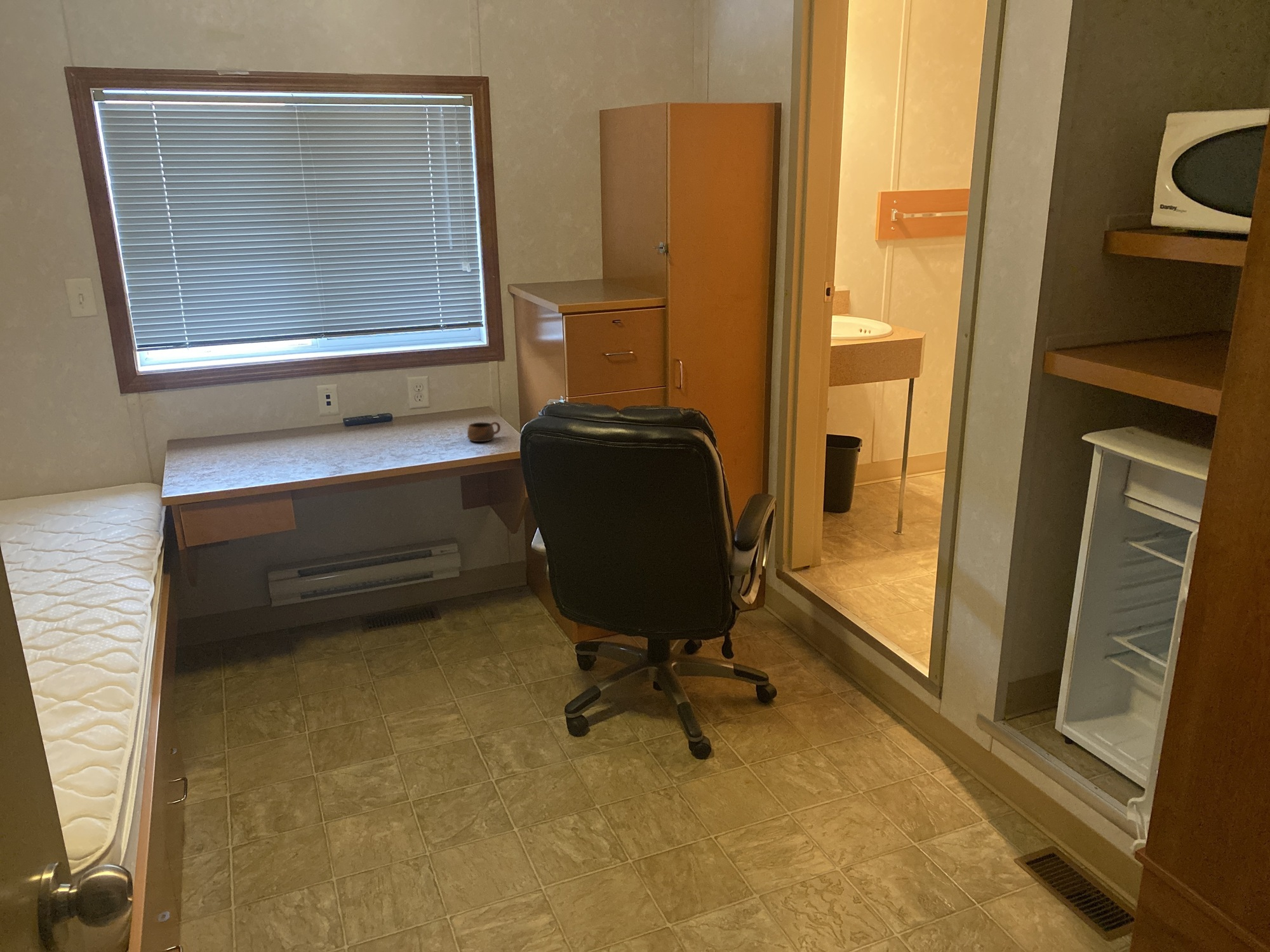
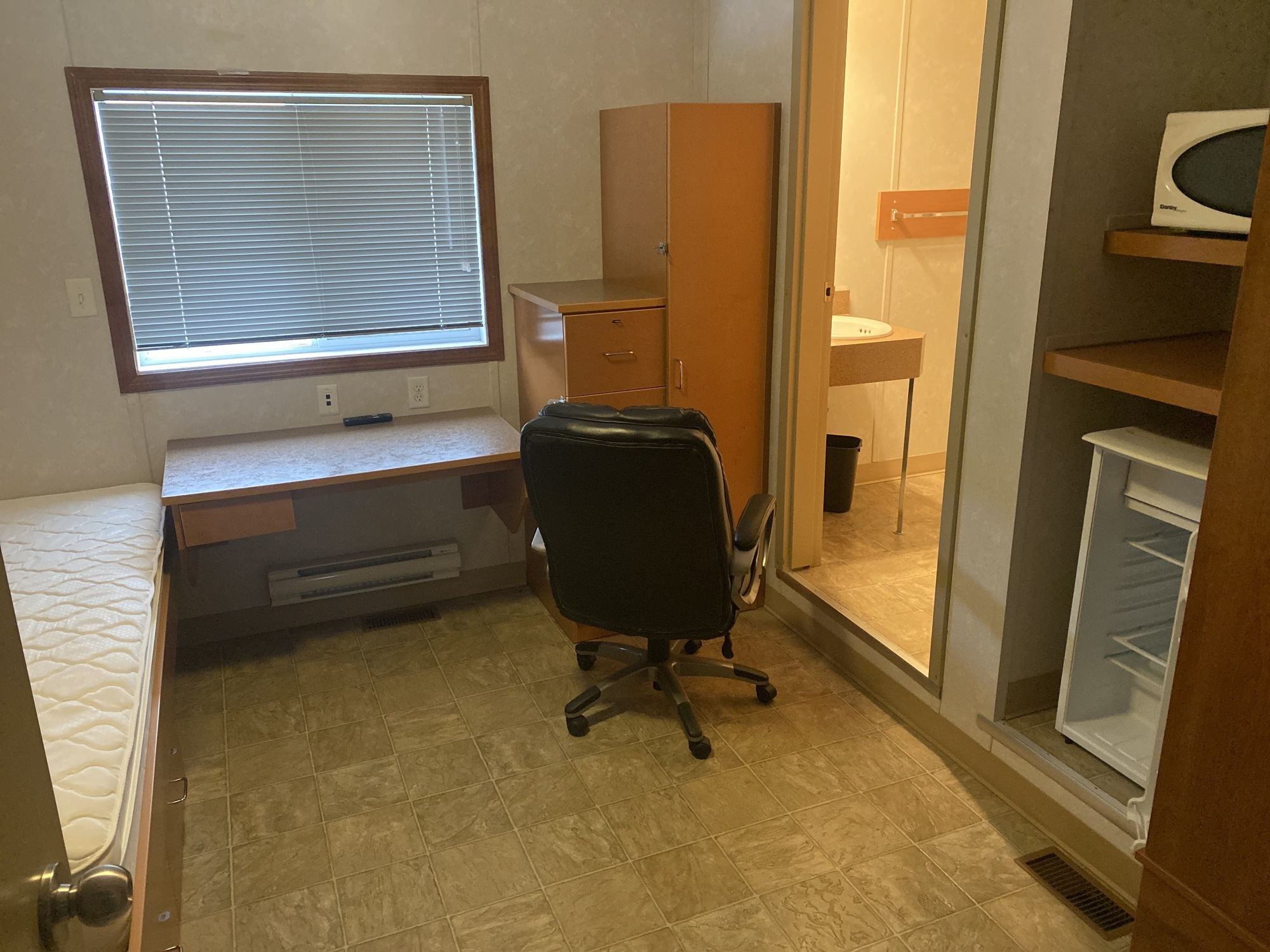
- cup (485, 431)
